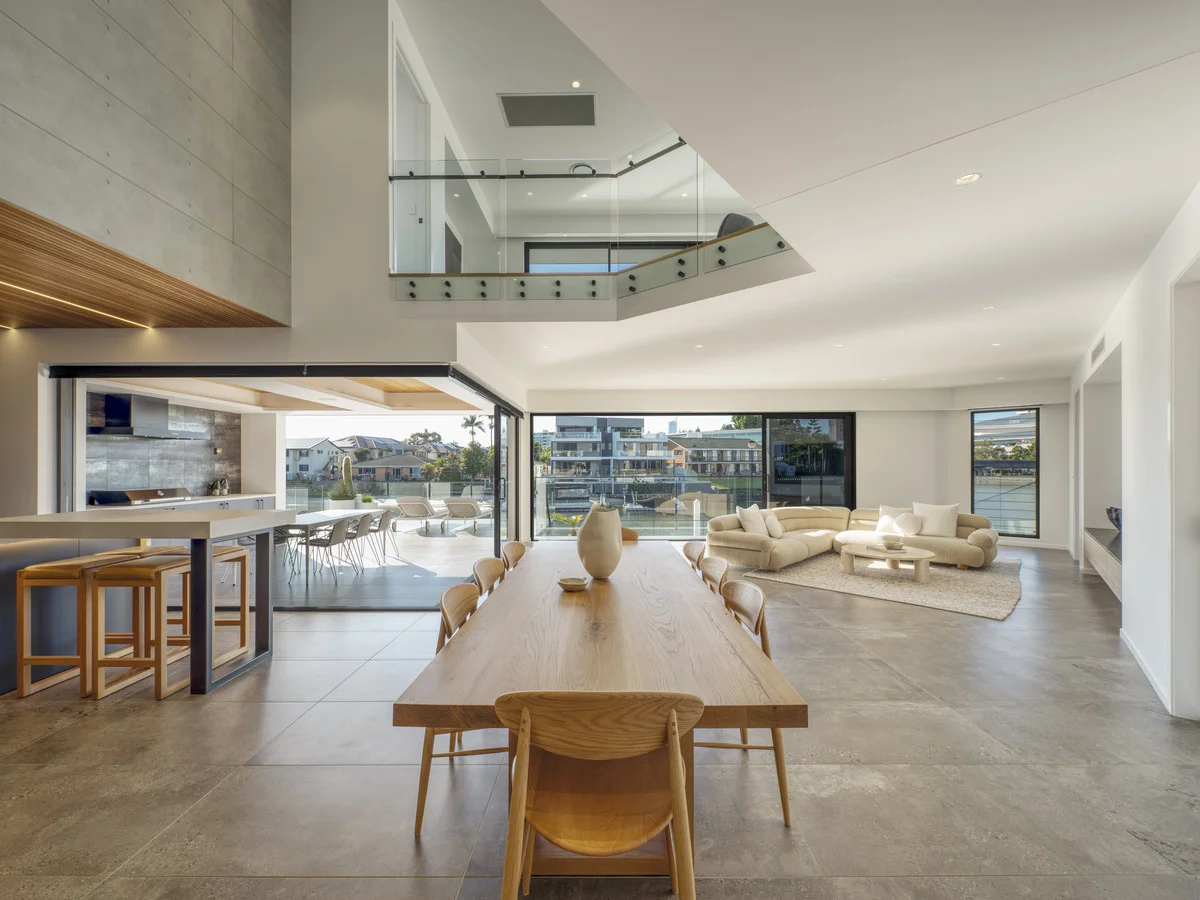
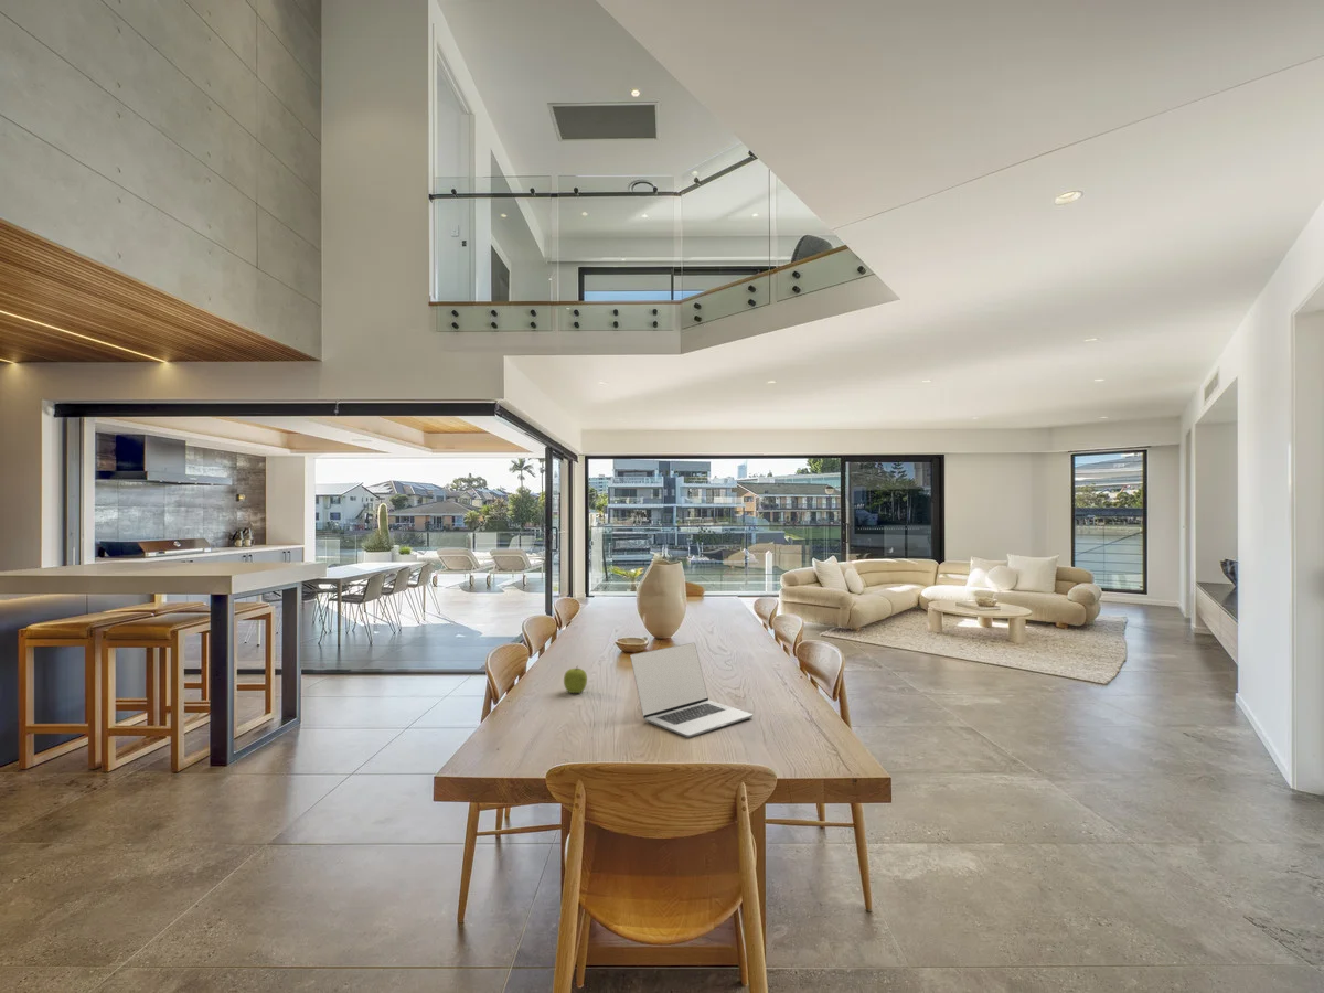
+ laptop (691, 685)
+ fruit (575, 679)
